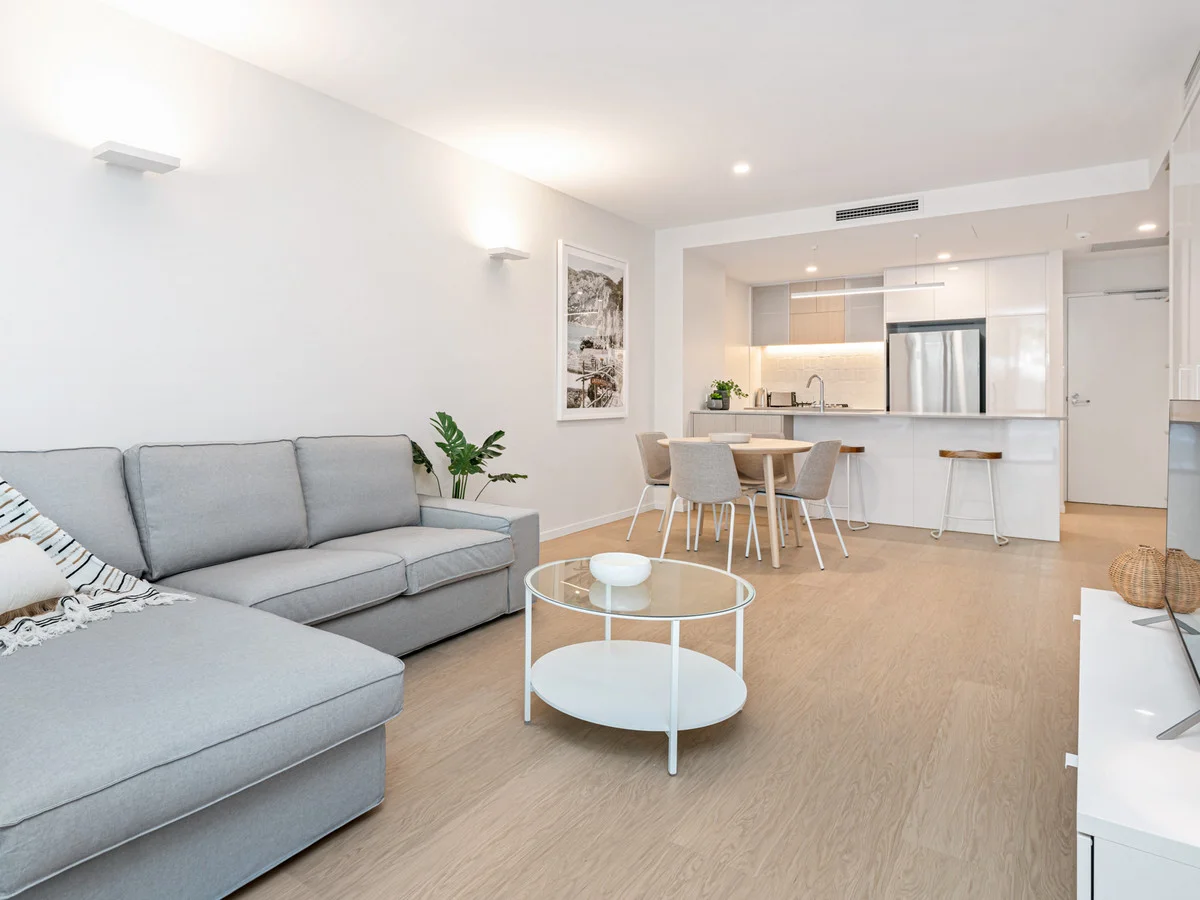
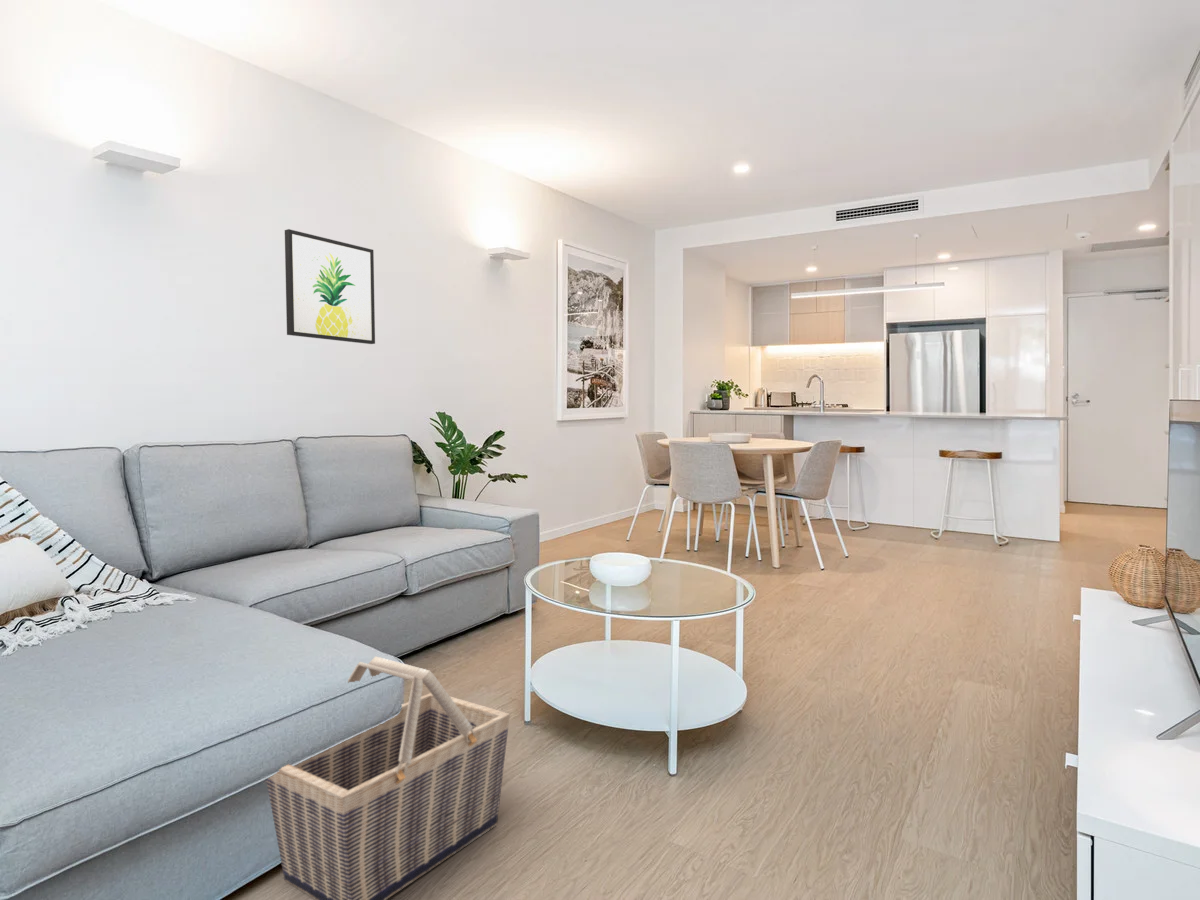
+ basket (395, 758)
+ wall art (332, 290)
